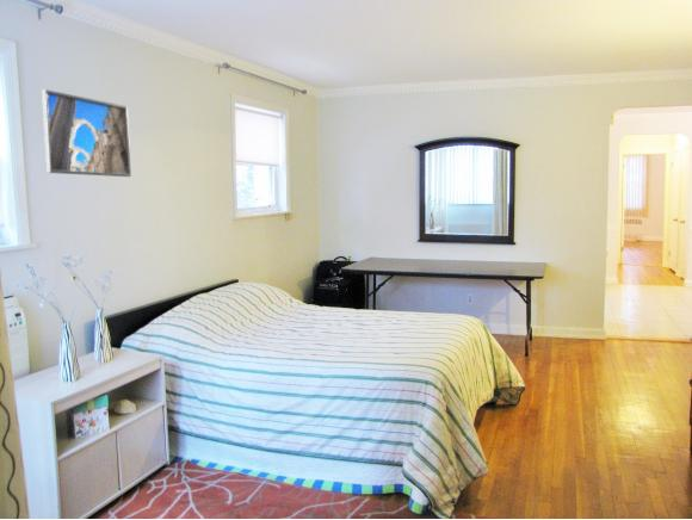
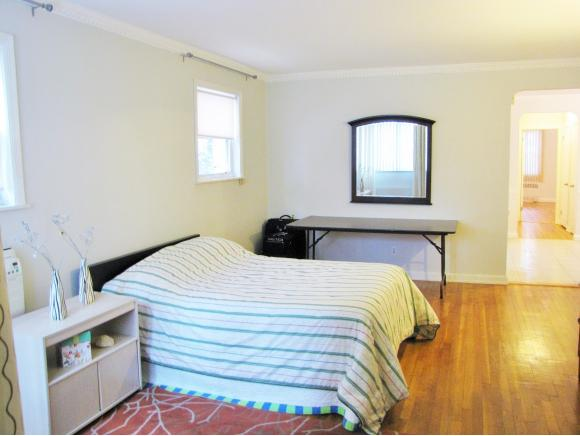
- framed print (89, 136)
